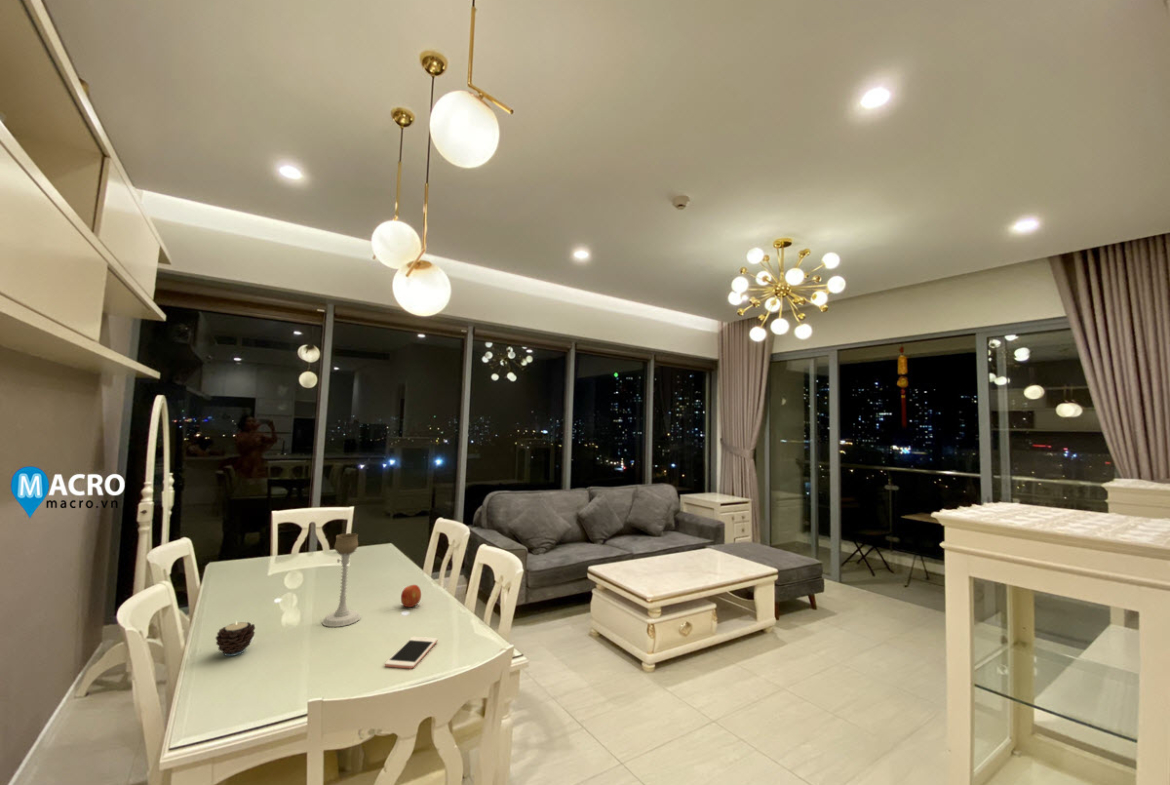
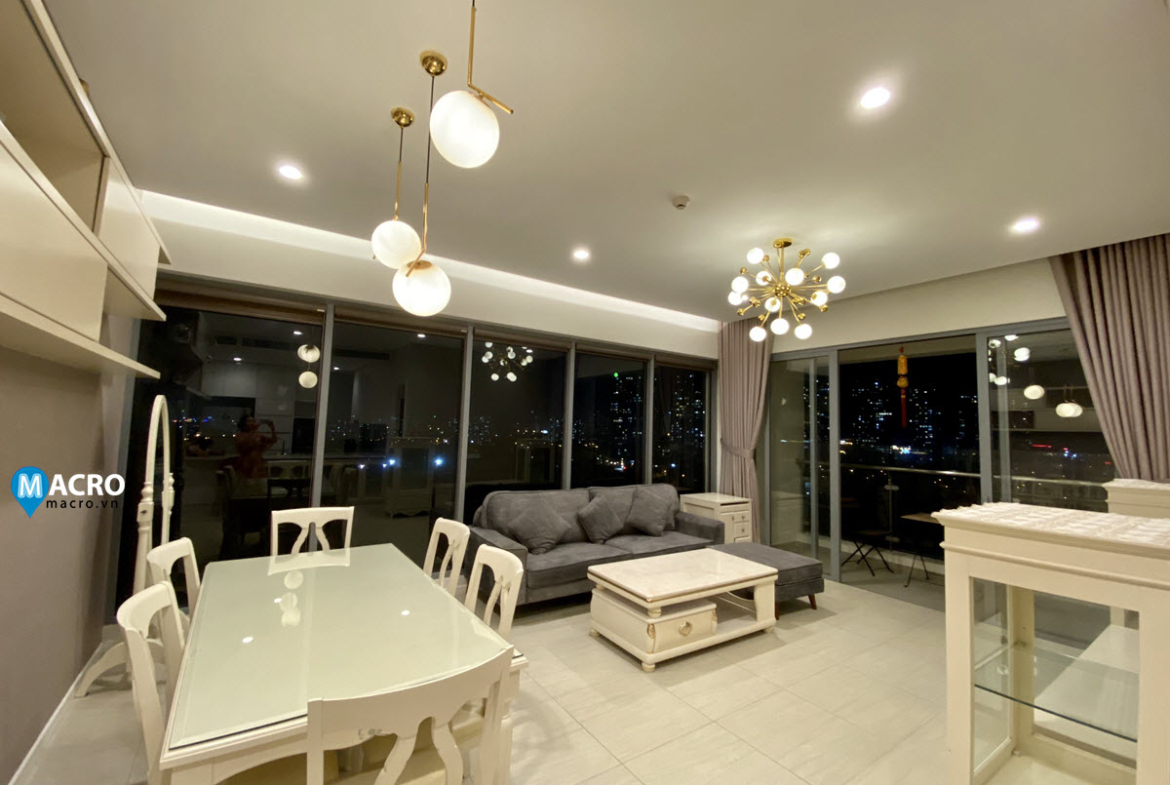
- fruit (411, 595)
- candle (235, 636)
- cell phone (412, 651)
- candle holder (344, 577)
